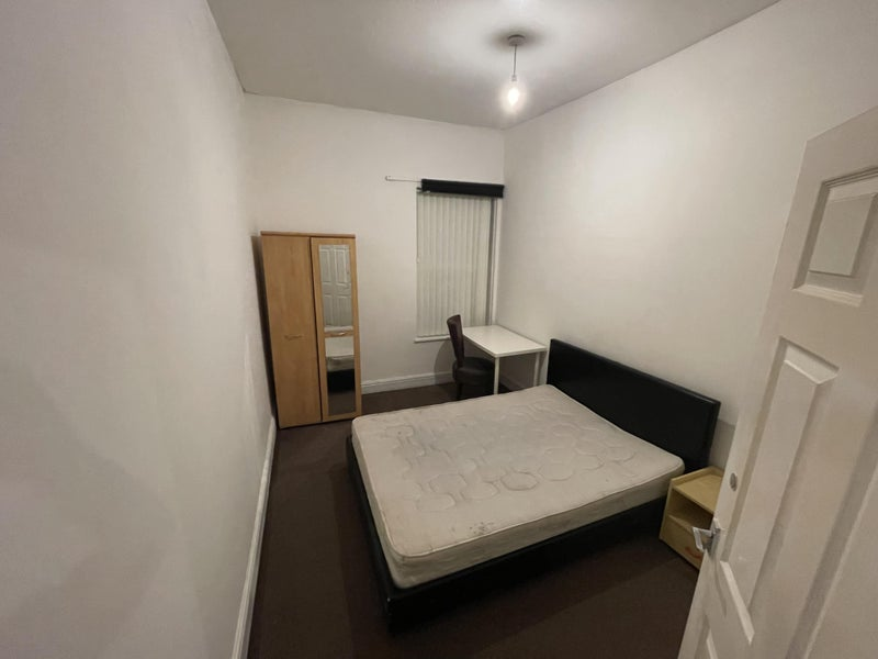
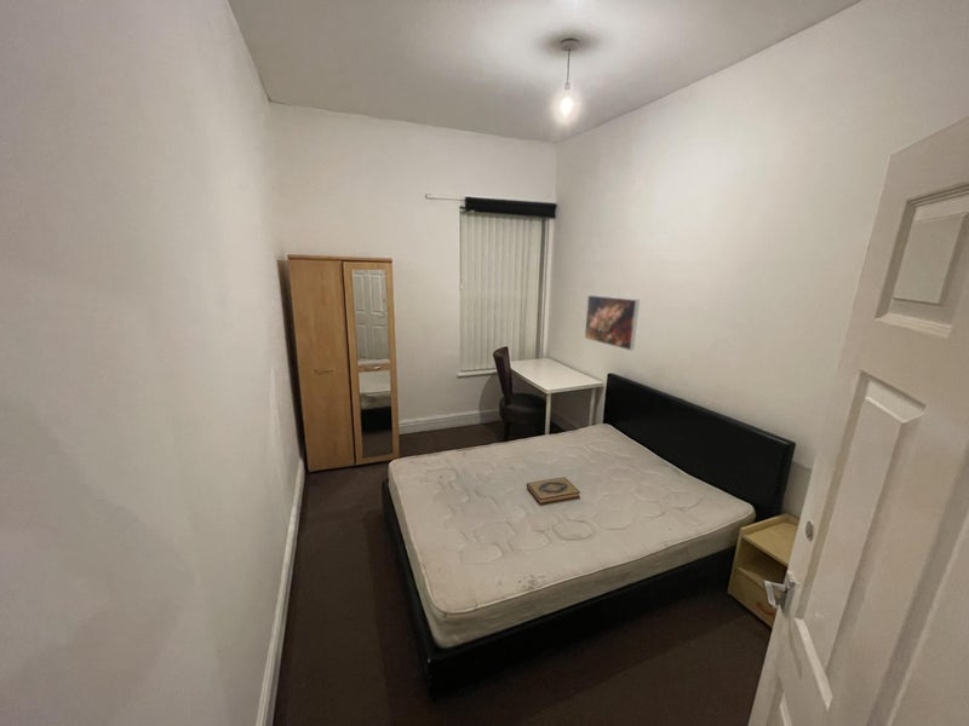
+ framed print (609, 321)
+ hardback book (552, 489)
